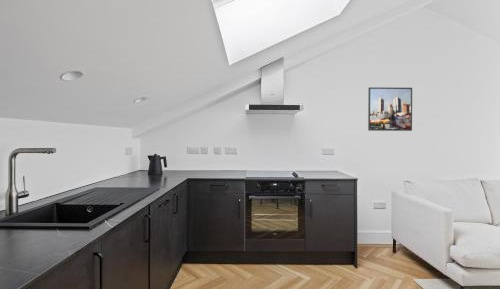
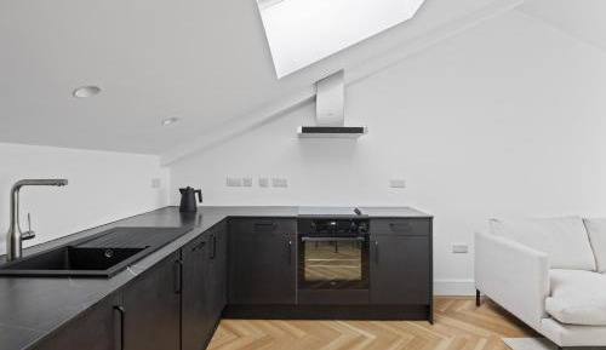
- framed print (390, 109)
